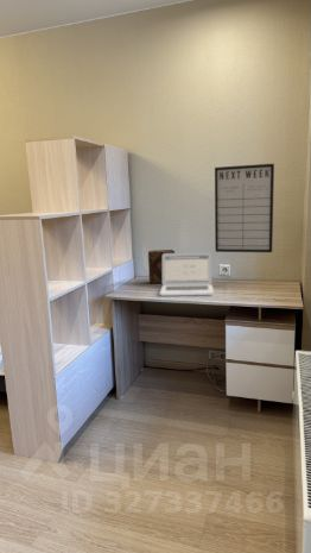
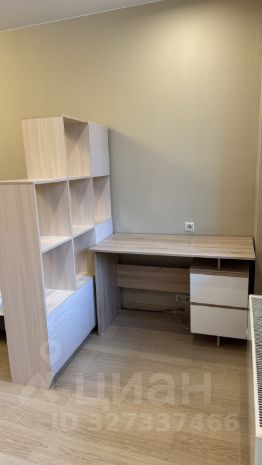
- writing board (243, 209)
- laptop (186, 274)
- diary (161, 266)
